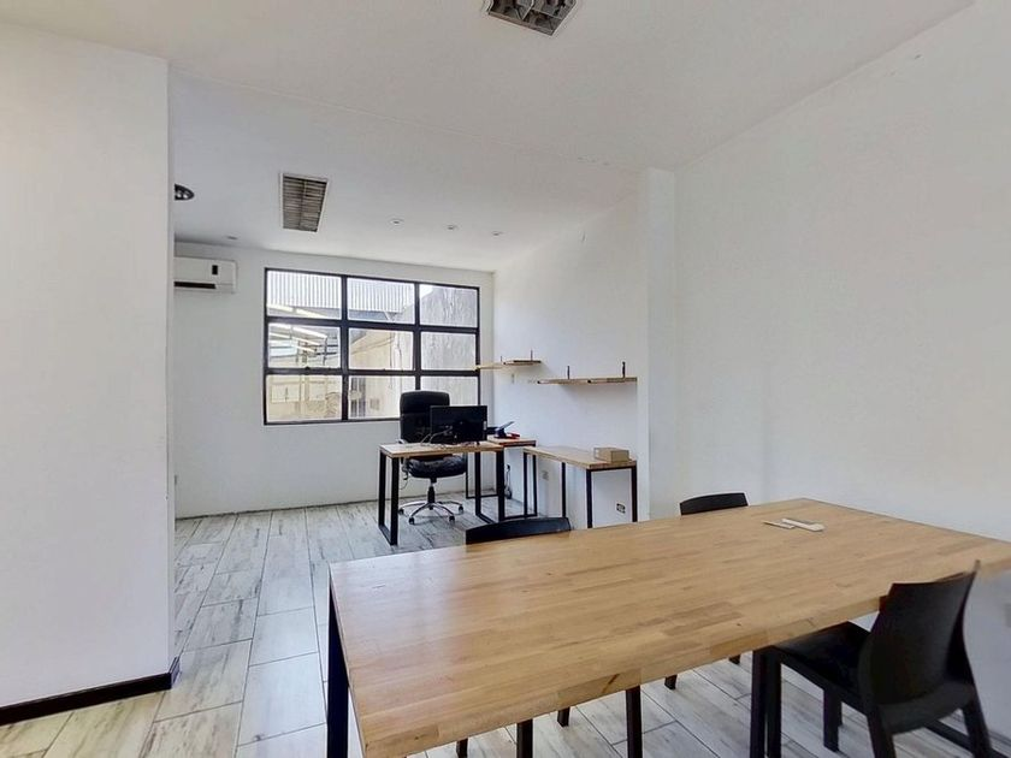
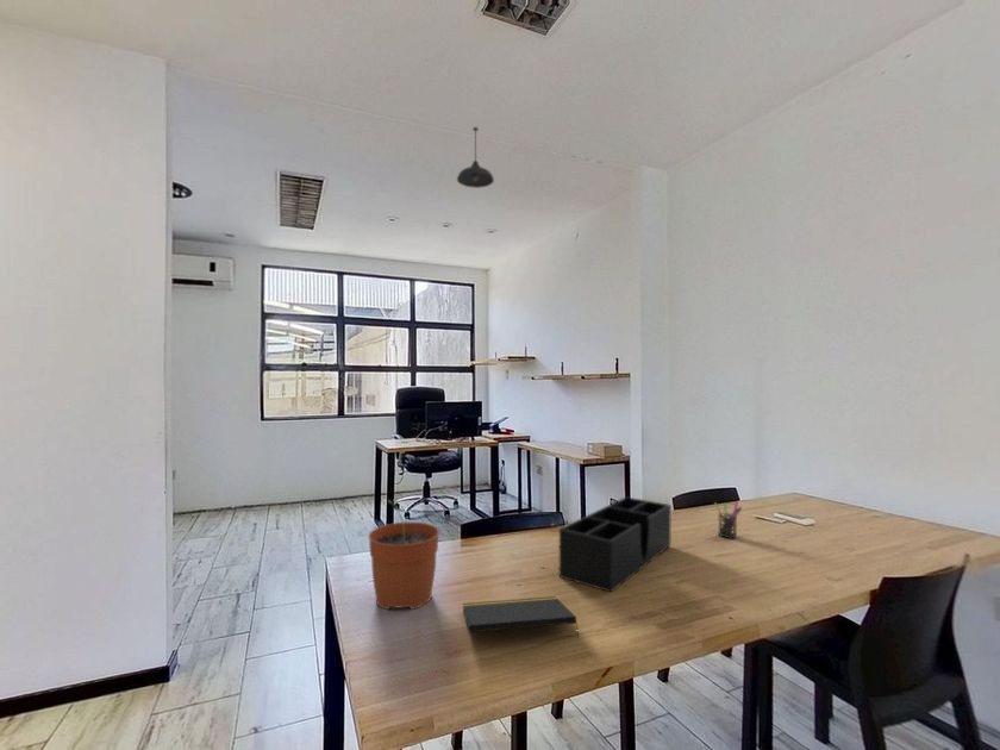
+ pendant light (475, 154)
+ notepad (515, 612)
+ plant pot (404, 548)
+ desk organizer (619, 537)
+ pen holder (727, 518)
